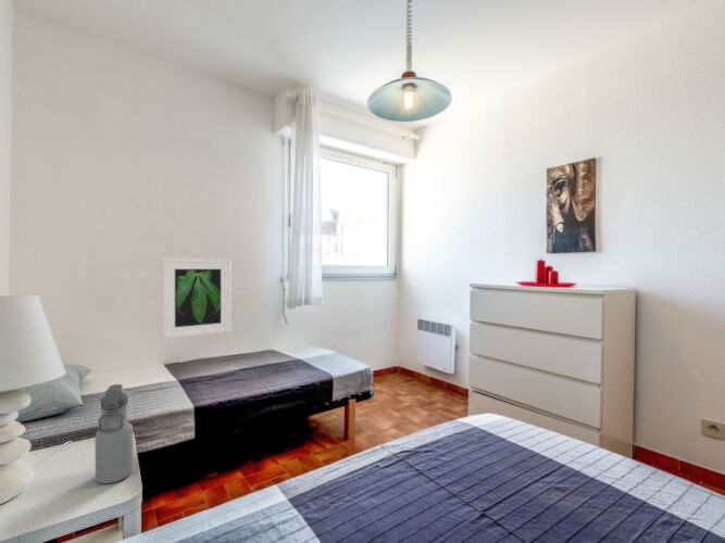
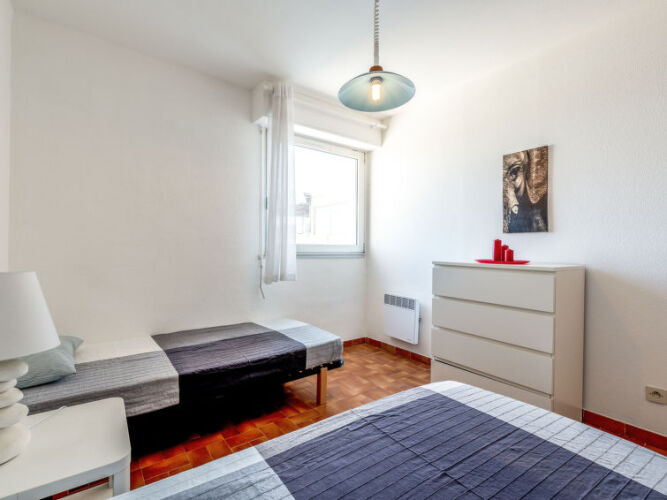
- water bottle (114, 431)
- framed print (198, 296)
